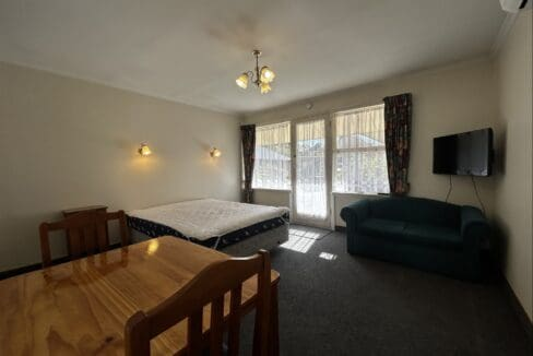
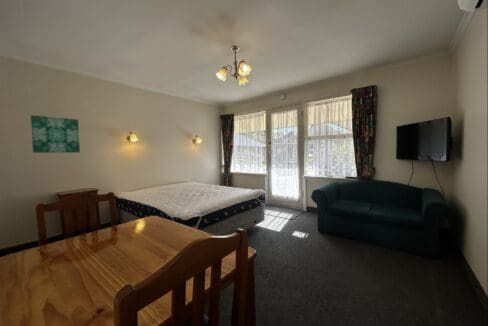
+ wall art (56, 135)
